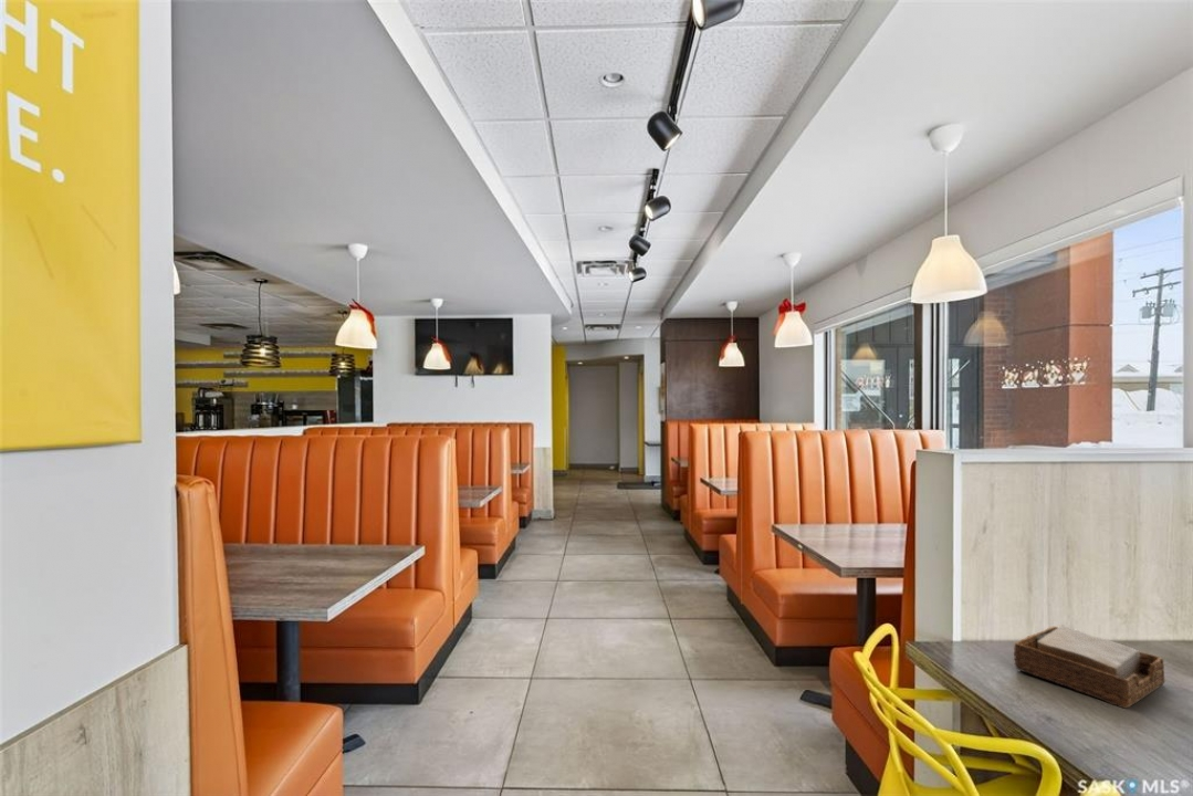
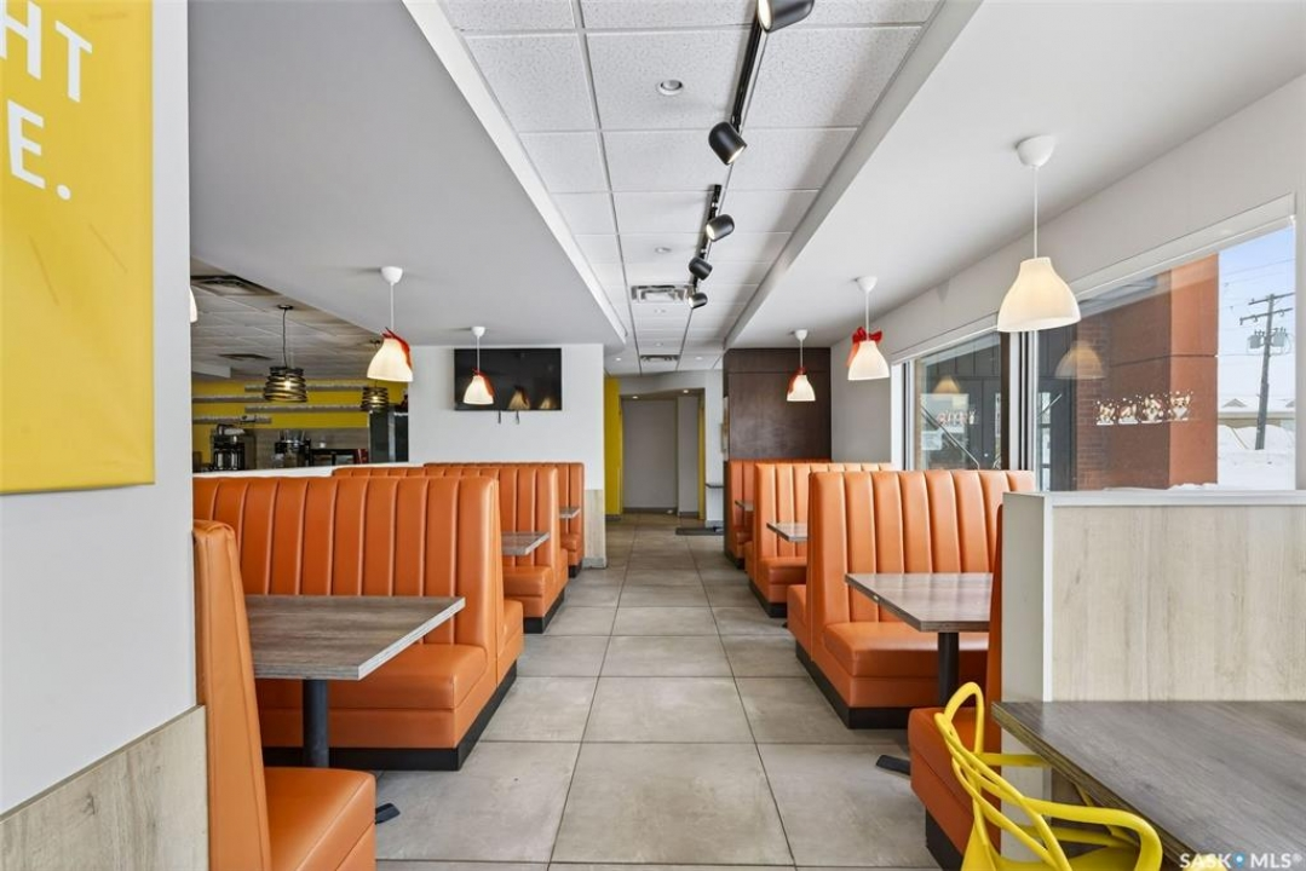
- napkin holder (1086, 659)
